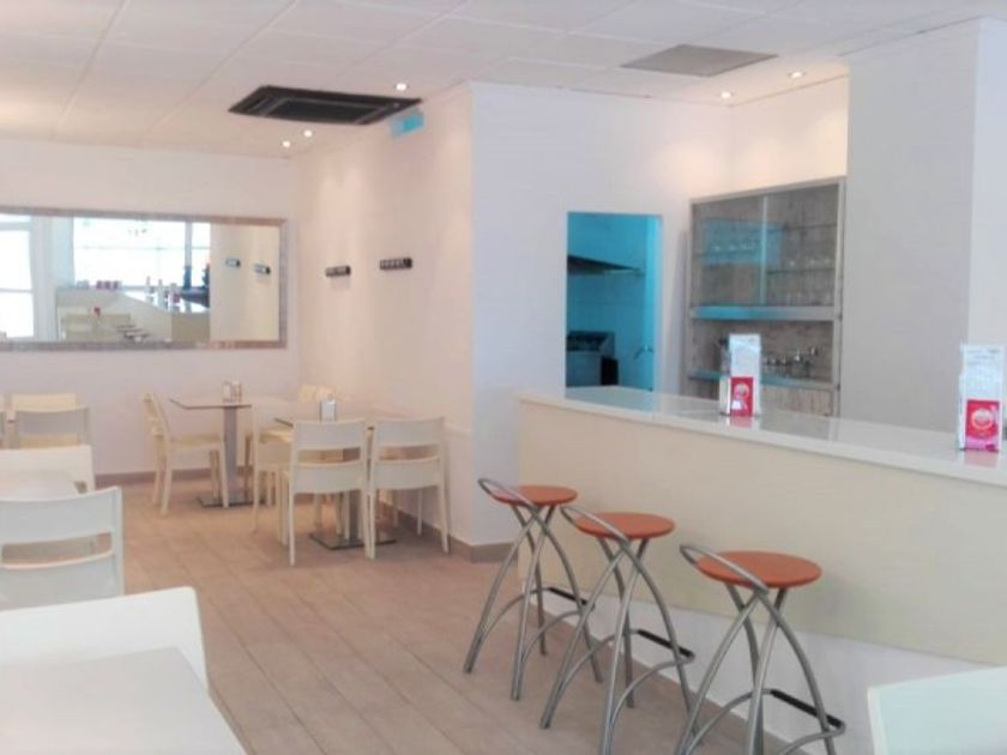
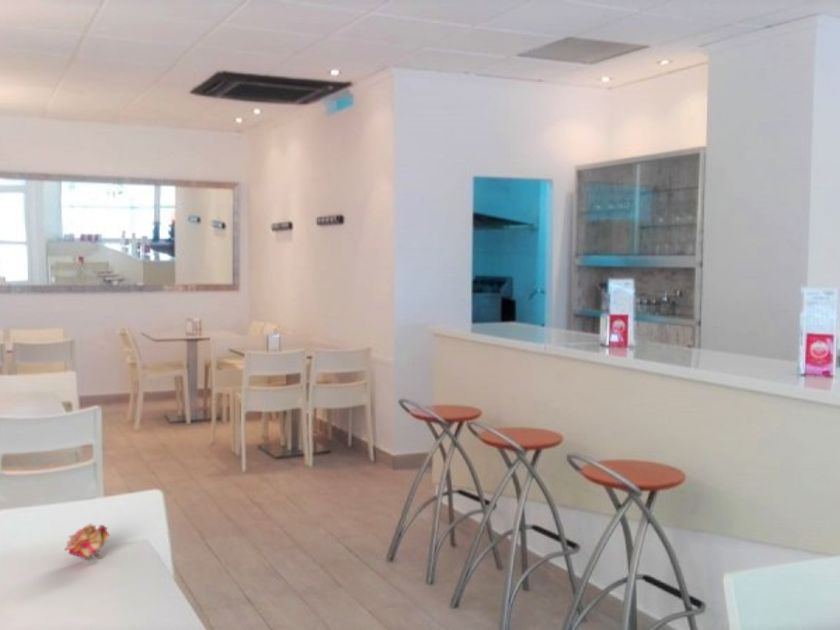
+ flower (87, 541)
